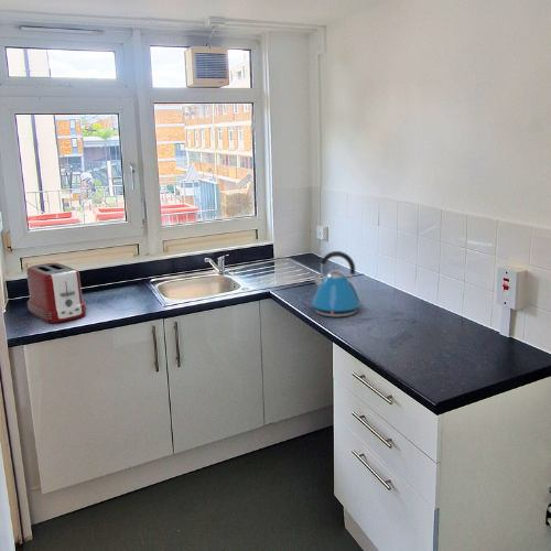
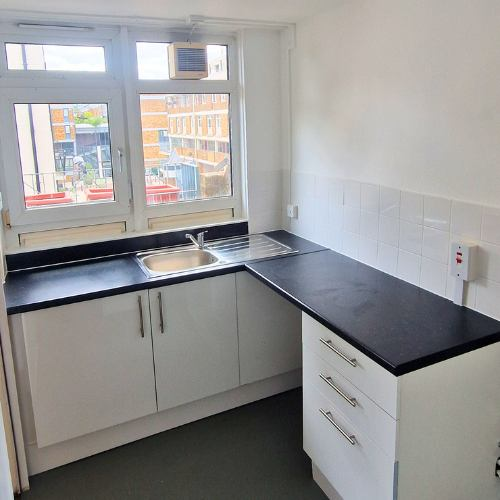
- kettle (337, 281)
- toaster (54, 290)
